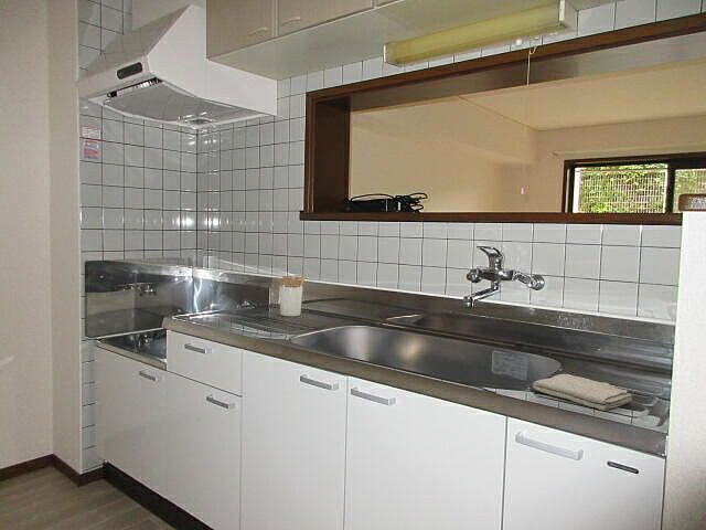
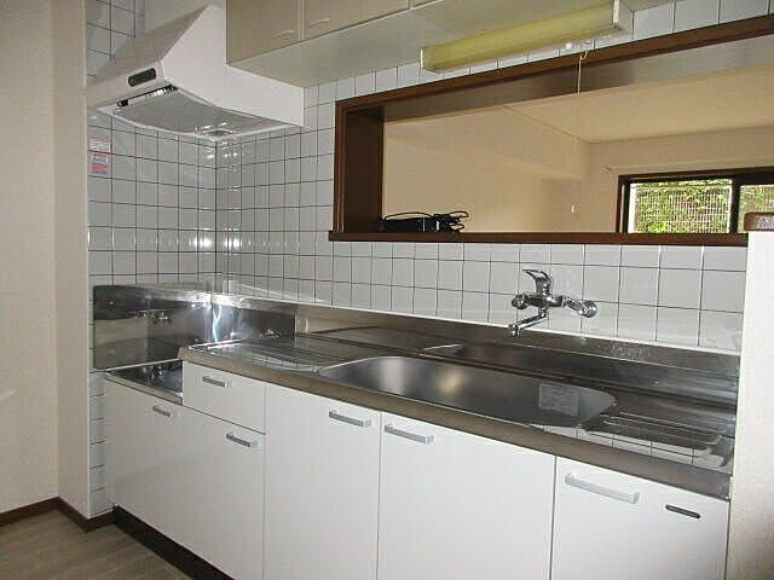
- washcloth (580, 390)
- utensil holder (290, 294)
